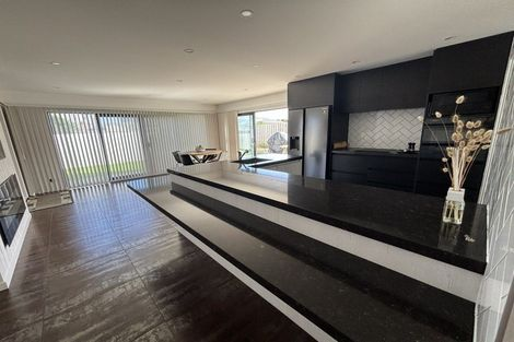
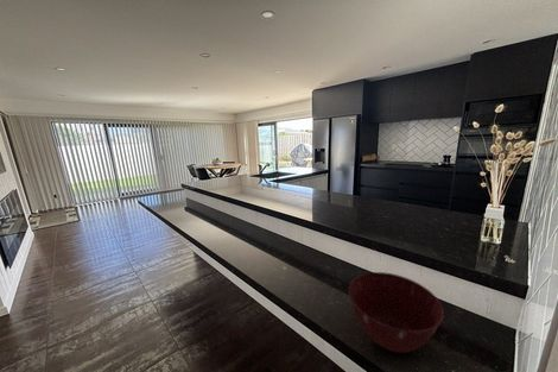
+ mixing bowl (391, 315)
